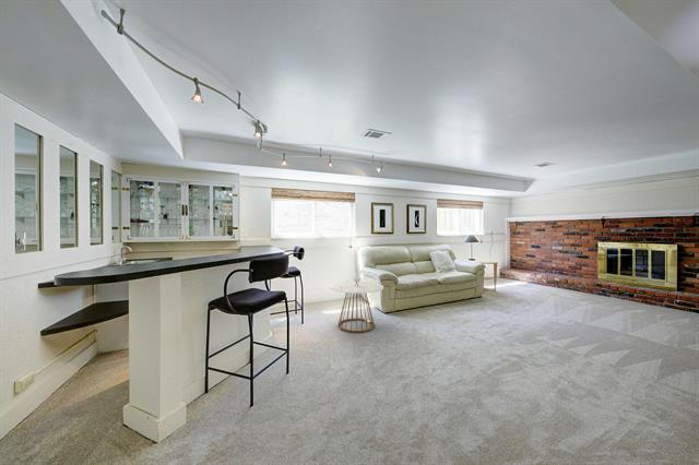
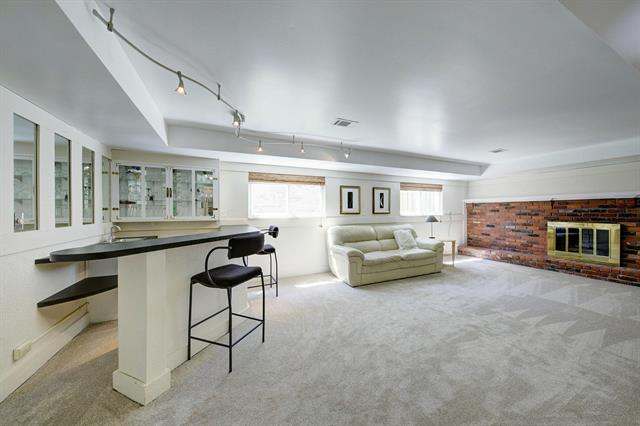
- side table (356, 301)
